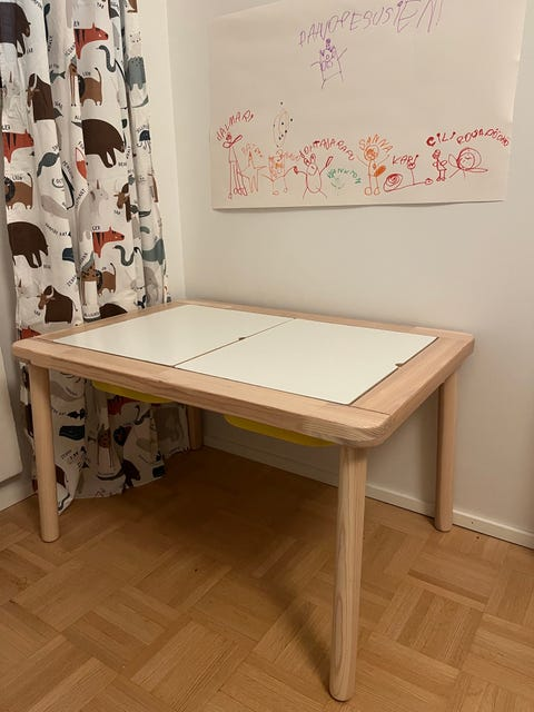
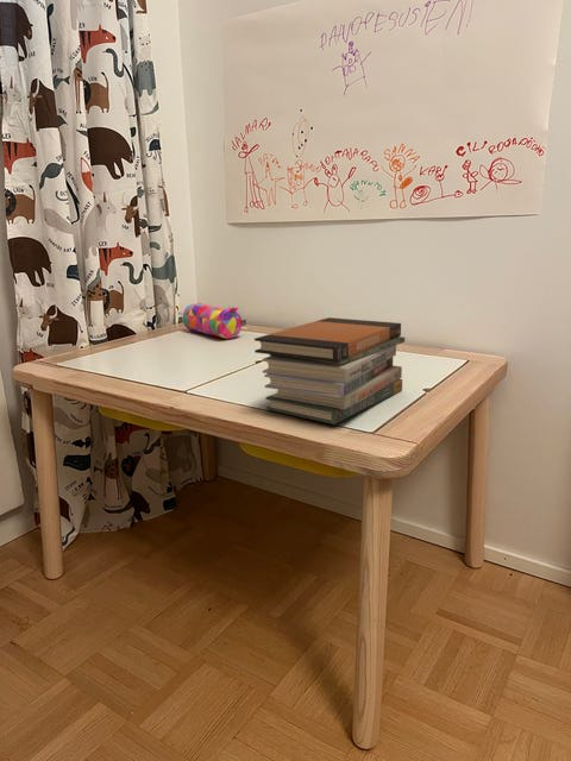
+ book stack (333, 365)
+ pencil case (212, 319)
